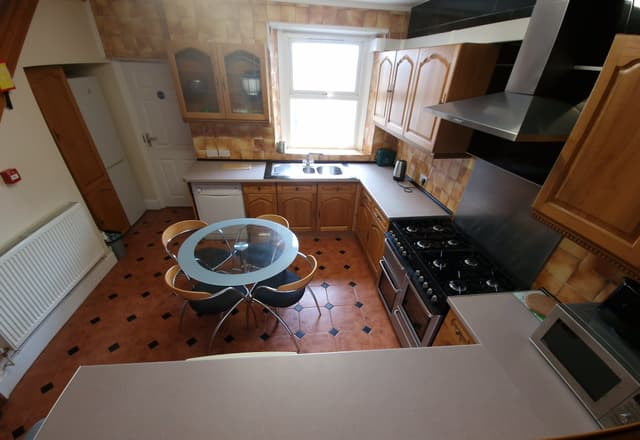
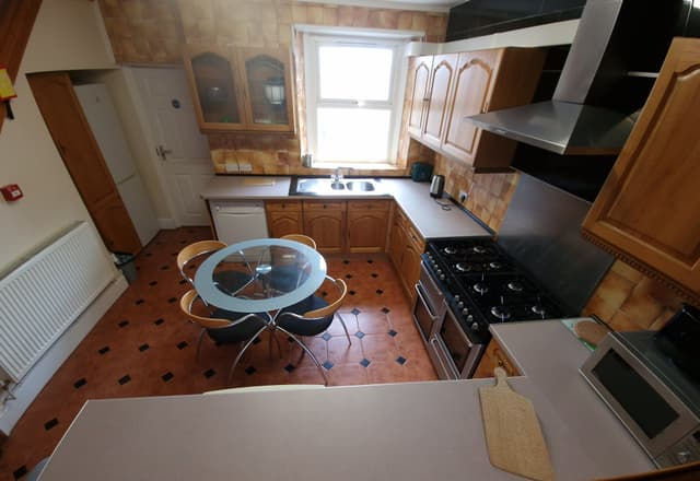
+ chopping board (509, 413)
